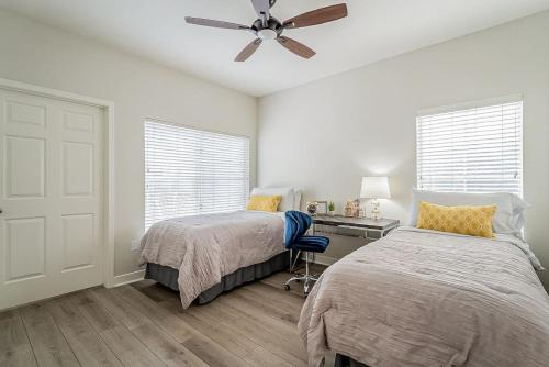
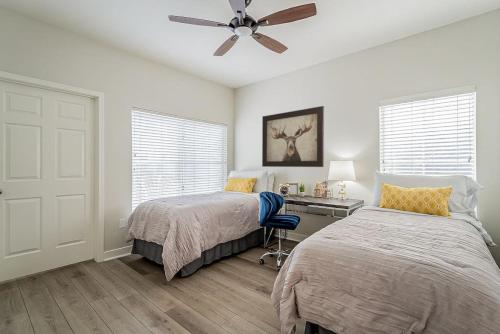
+ wall art (290, 139)
